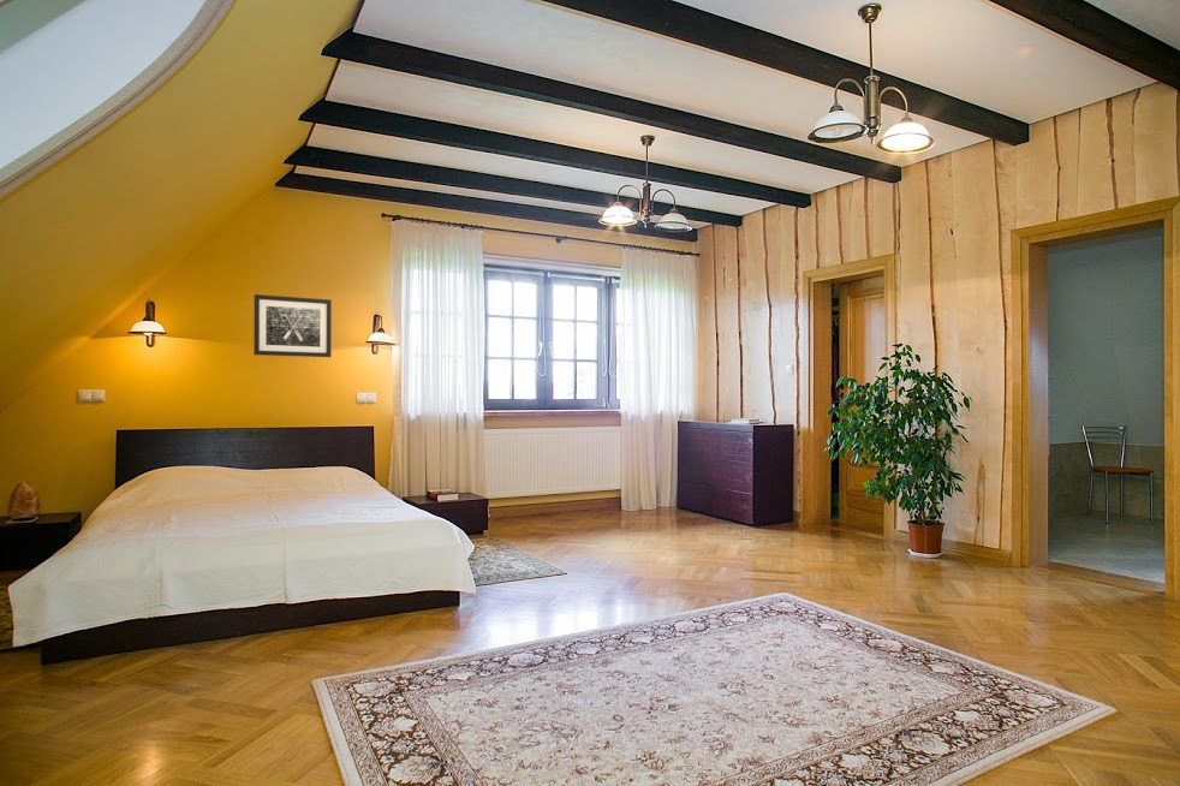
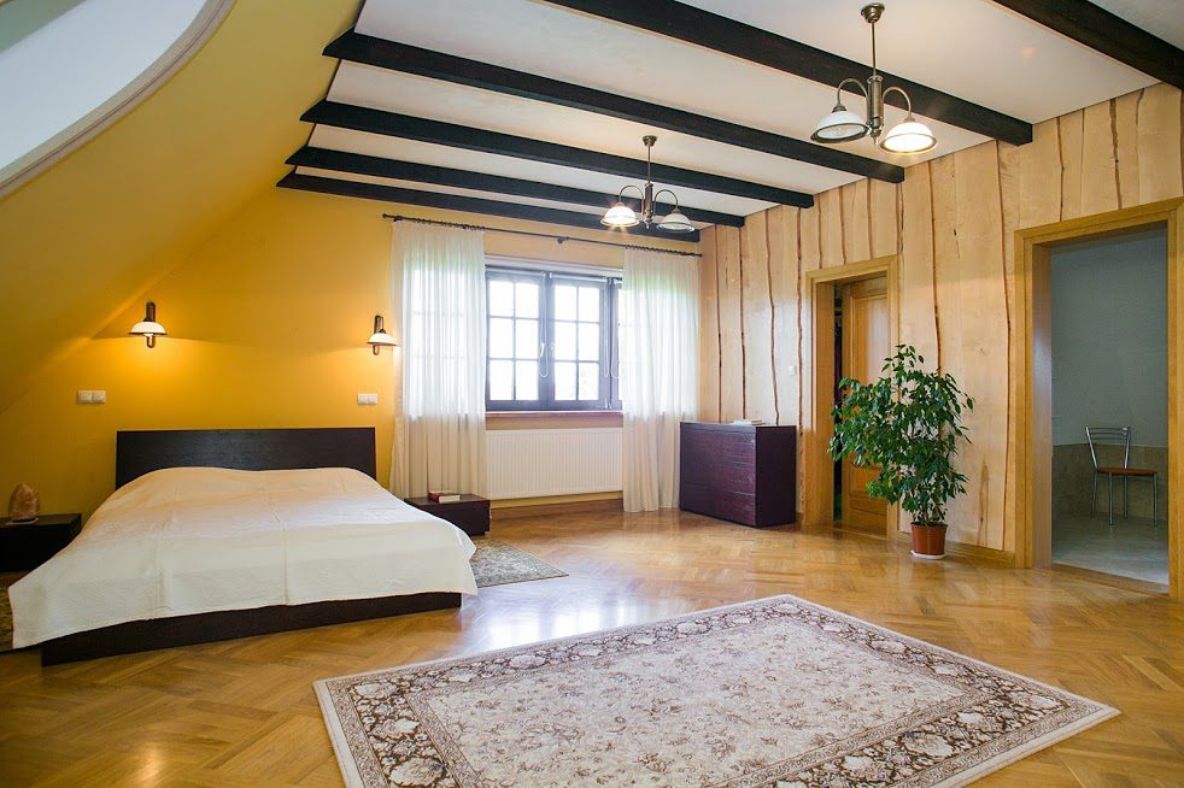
- wall art (293, 326)
